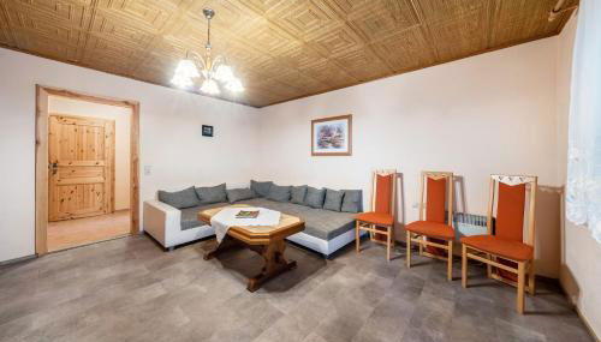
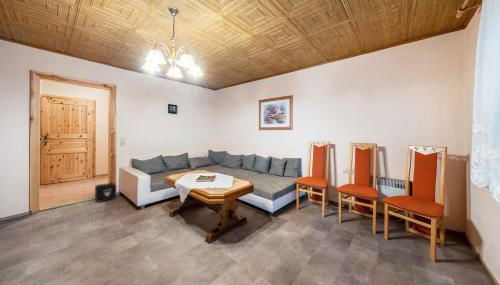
+ air purifier (105, 192)
